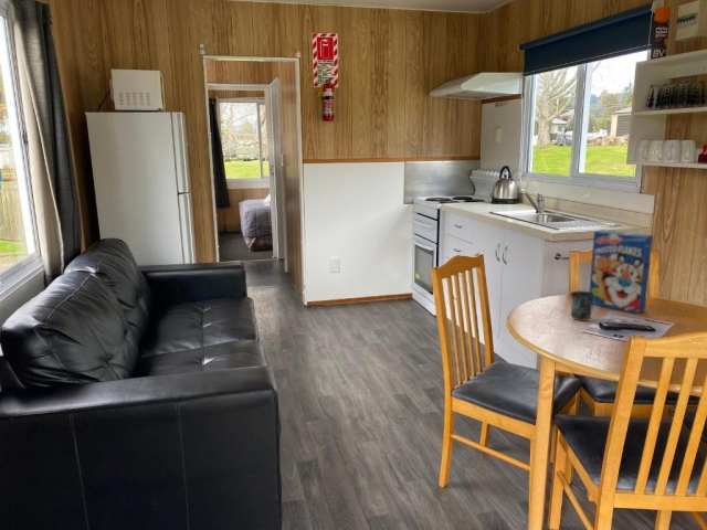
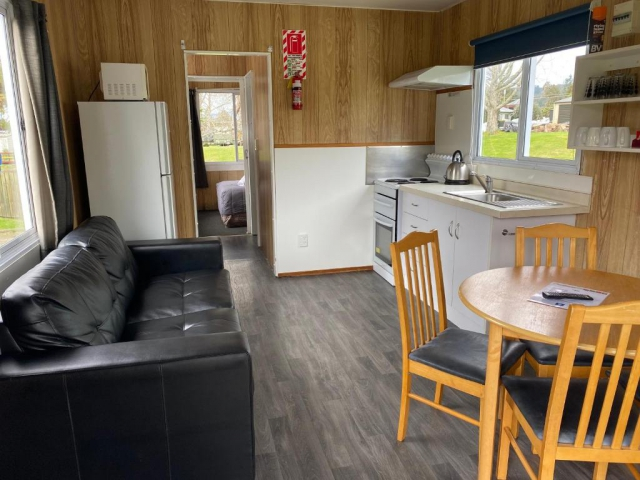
- mug (580, 307)
- cereal box (619, 271)
